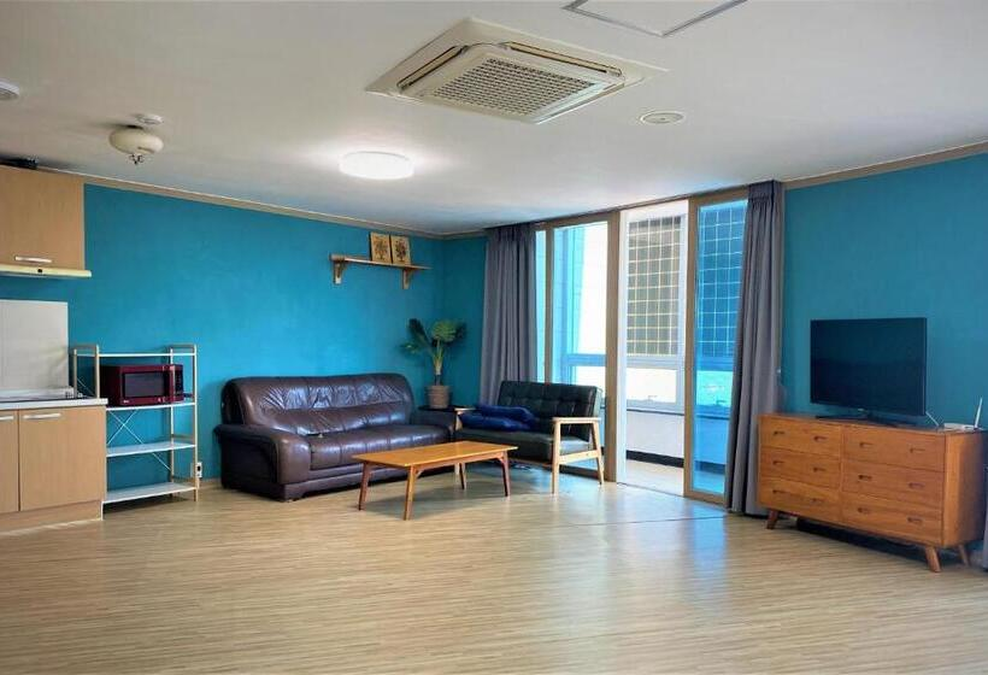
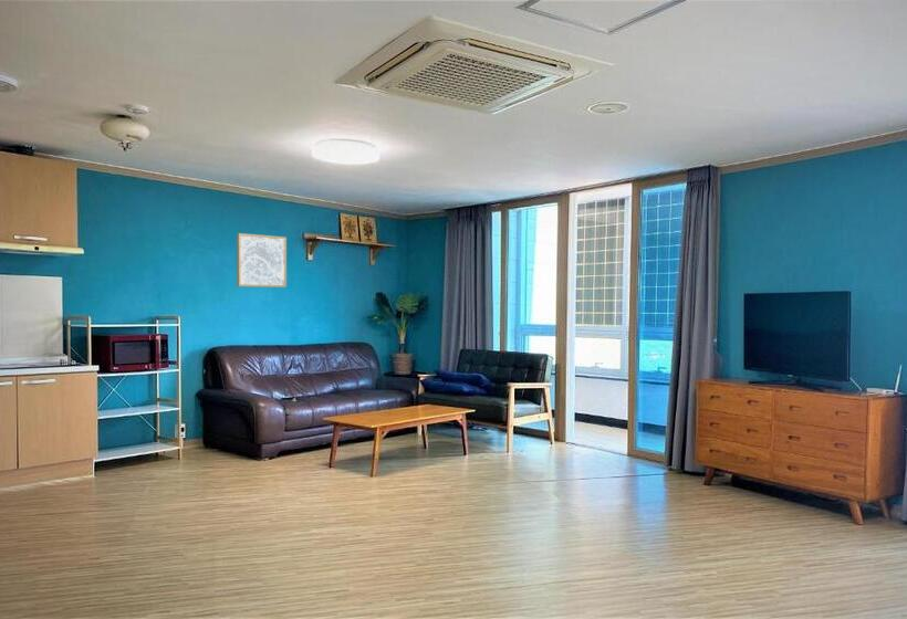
+ wall art (262, 261)
